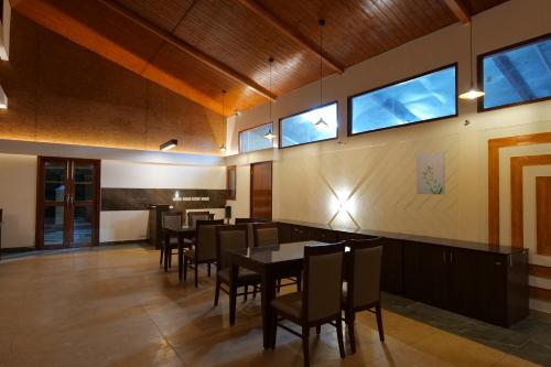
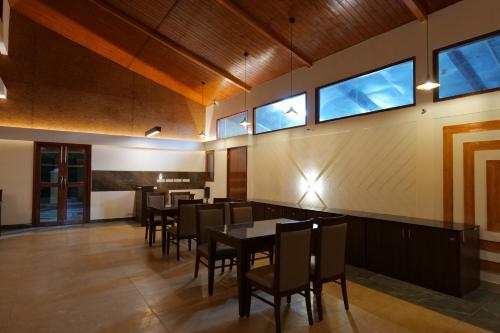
- wall art (430, 173)
